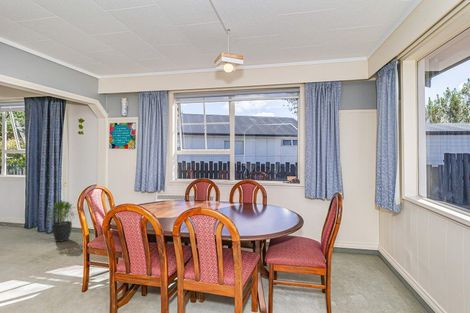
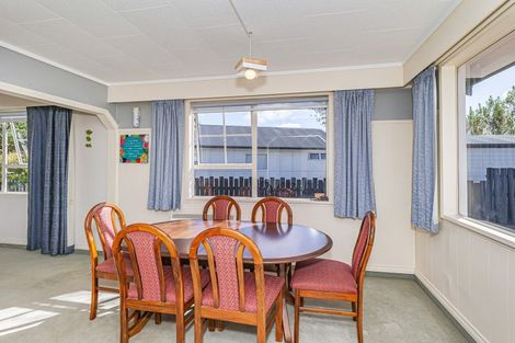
- potted plant (61, 219)
